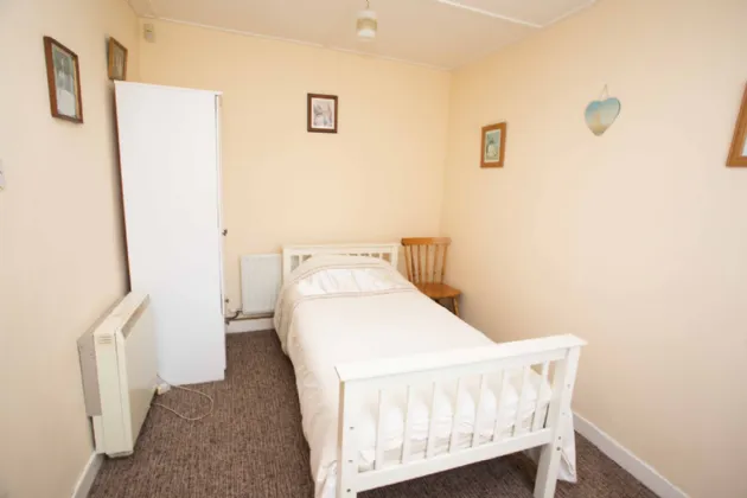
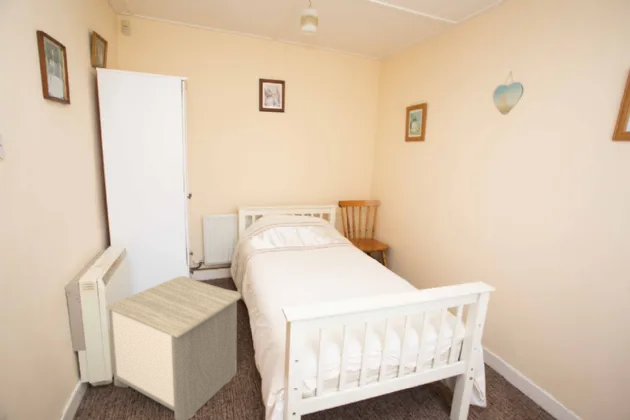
+ nightstand (181, 341)
